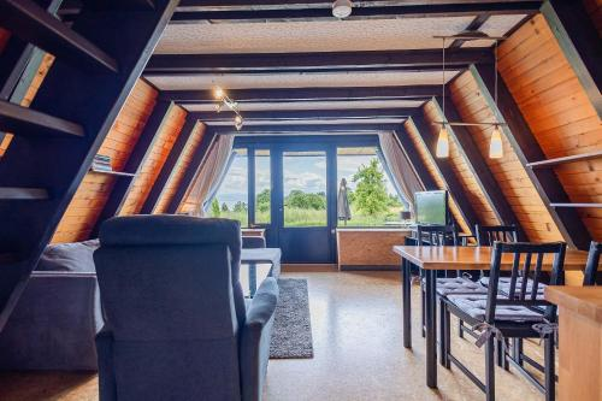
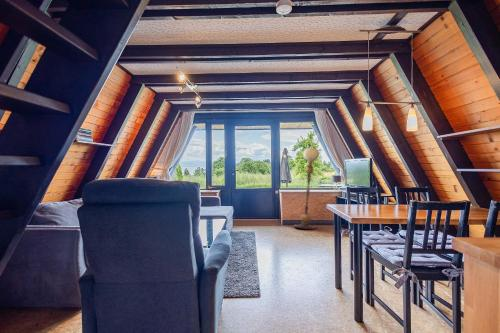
+ floor lamp (308, 187)
